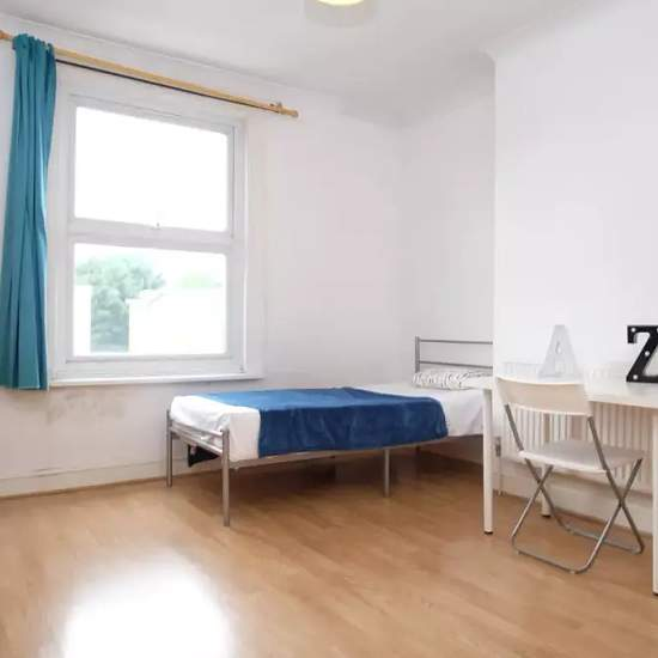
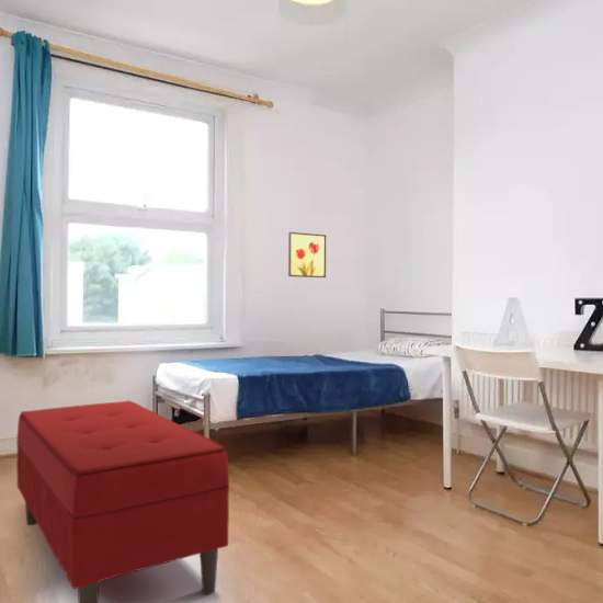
+ wall art (307, 255)
+ bench (109, 490)
